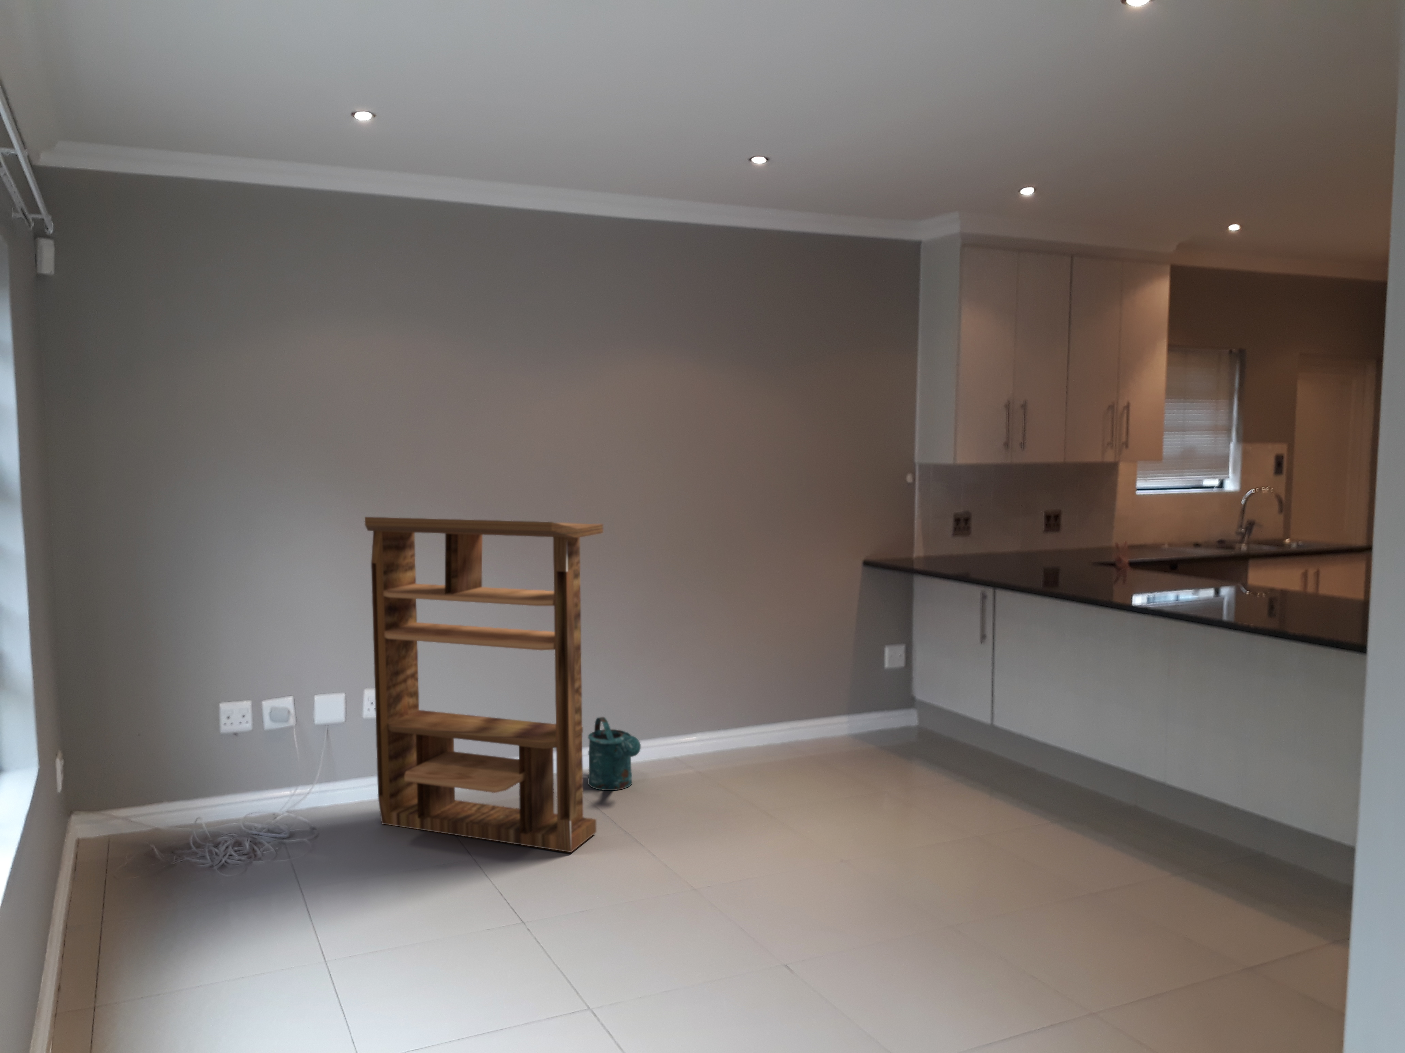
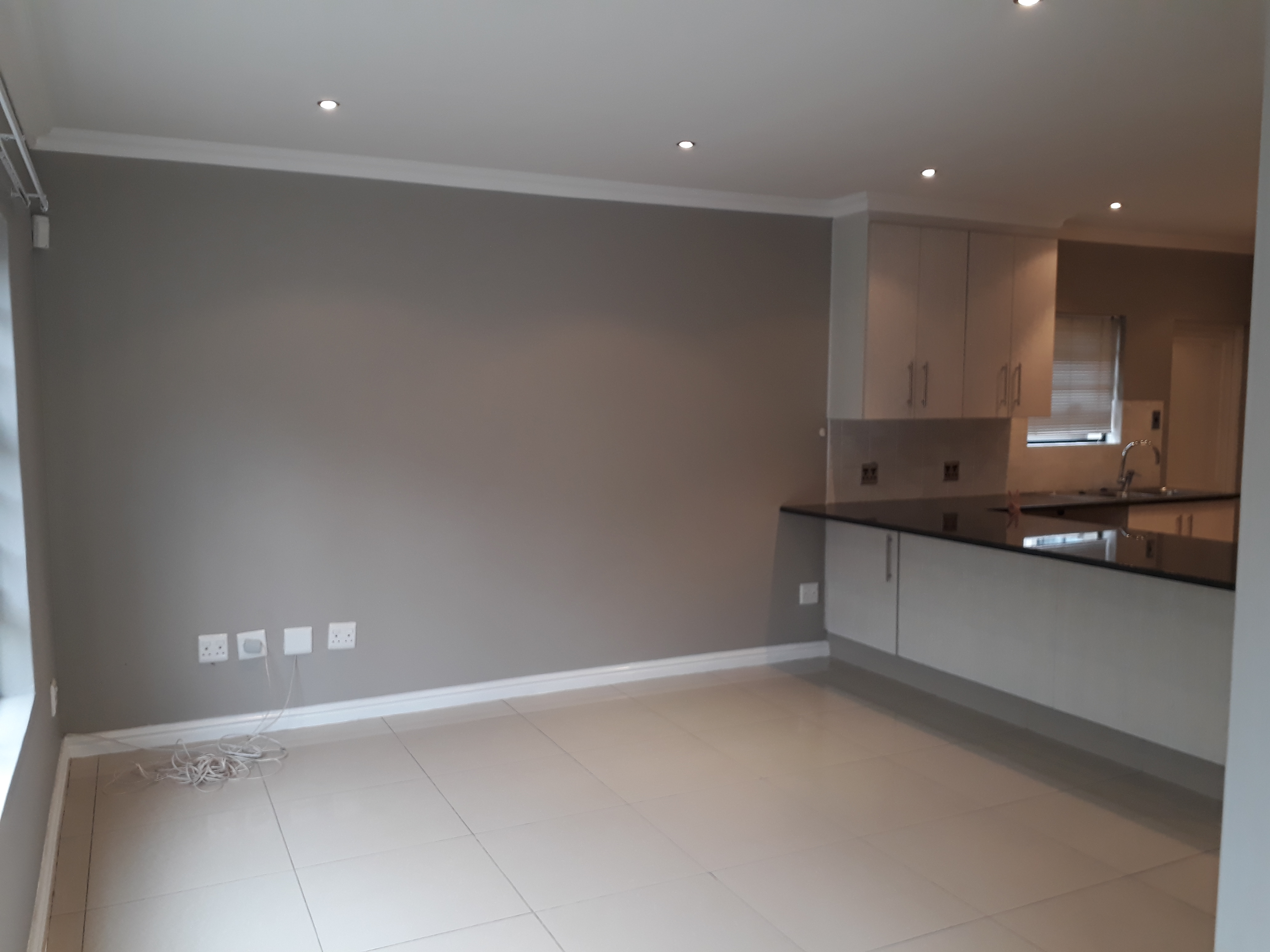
- watering can (615, 757)
- bookshelf (487, 646)
